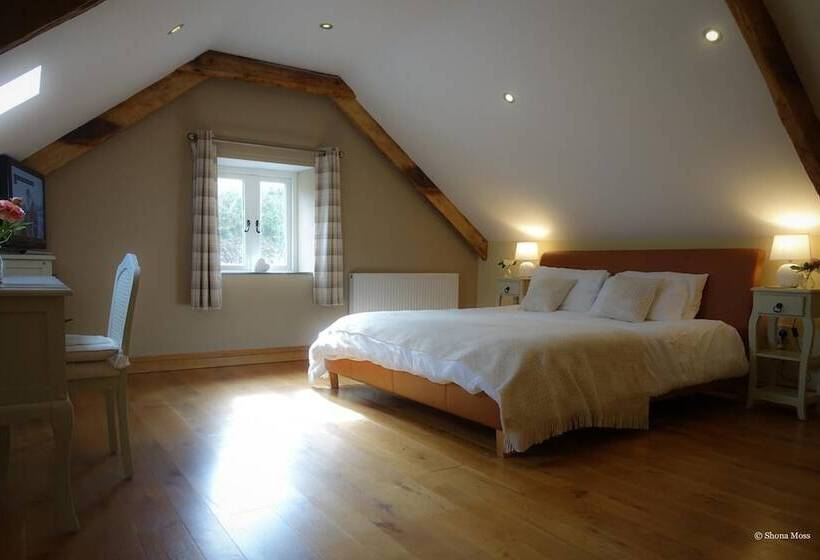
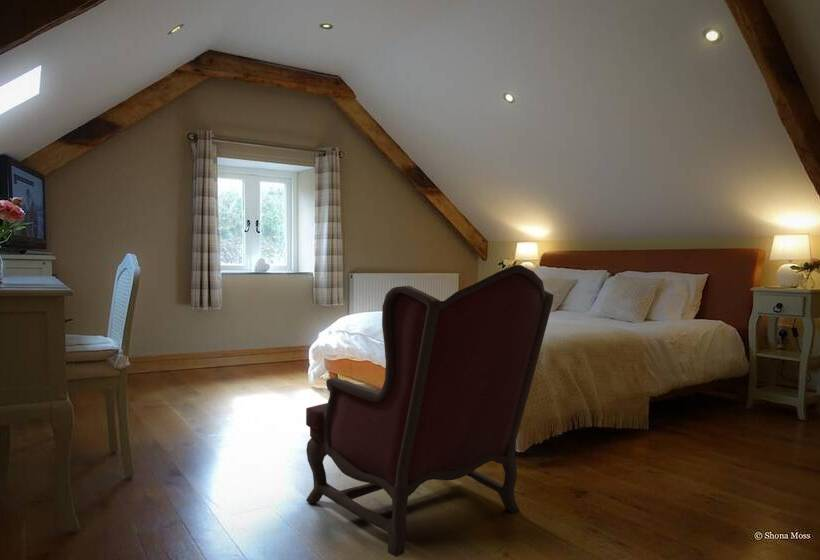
+ armchair (430, 388)
